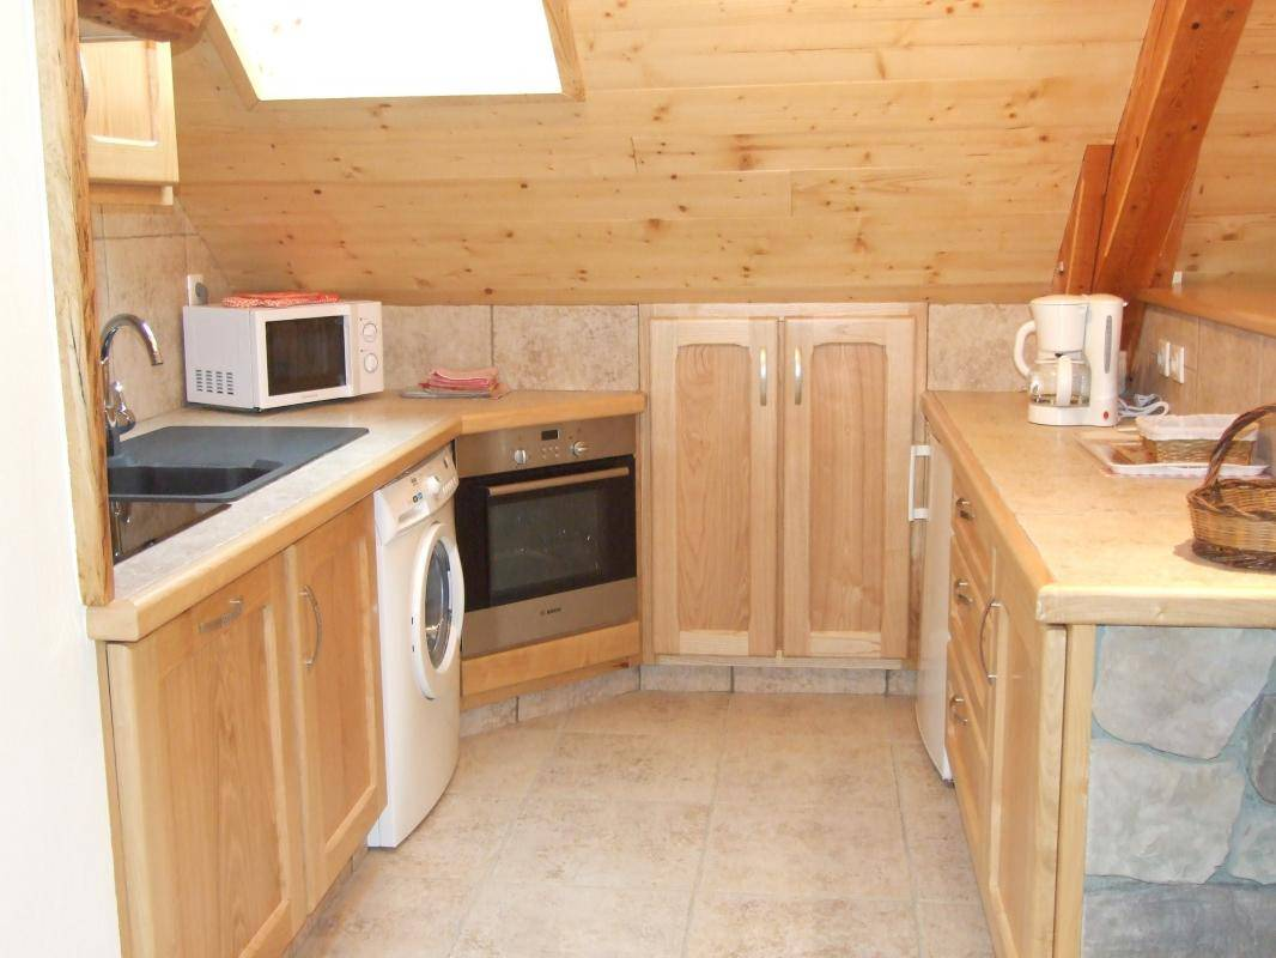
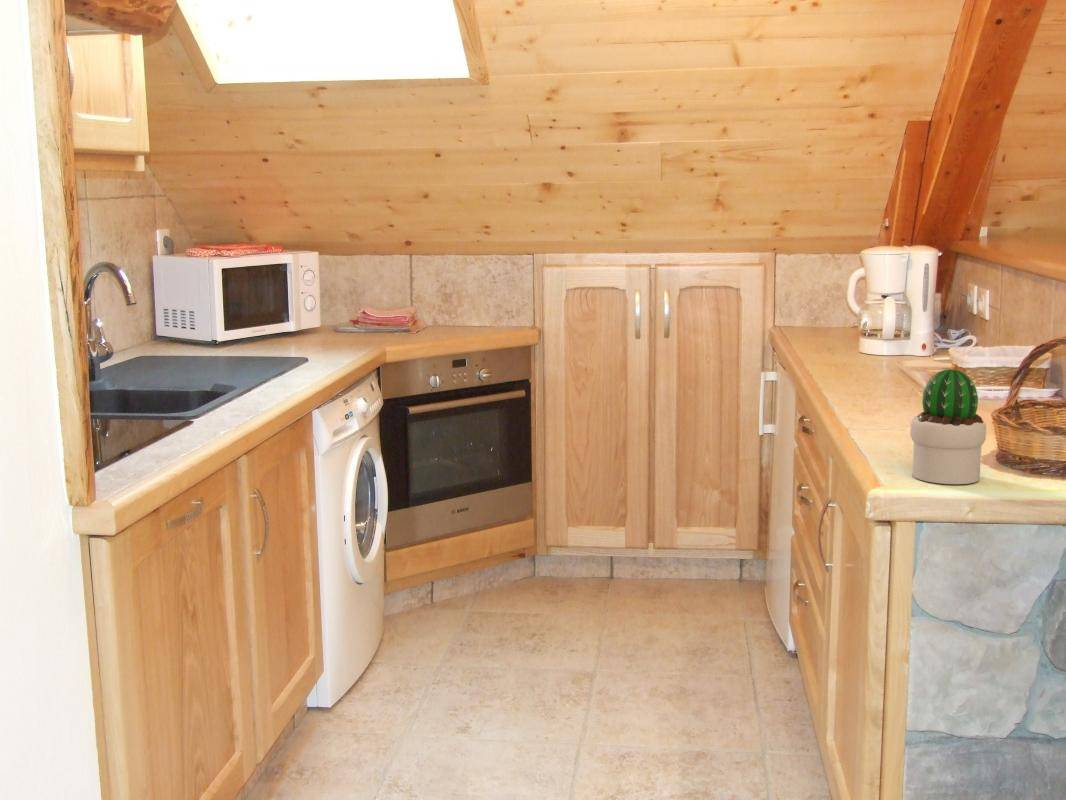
+ potted cactus (948, 423)
